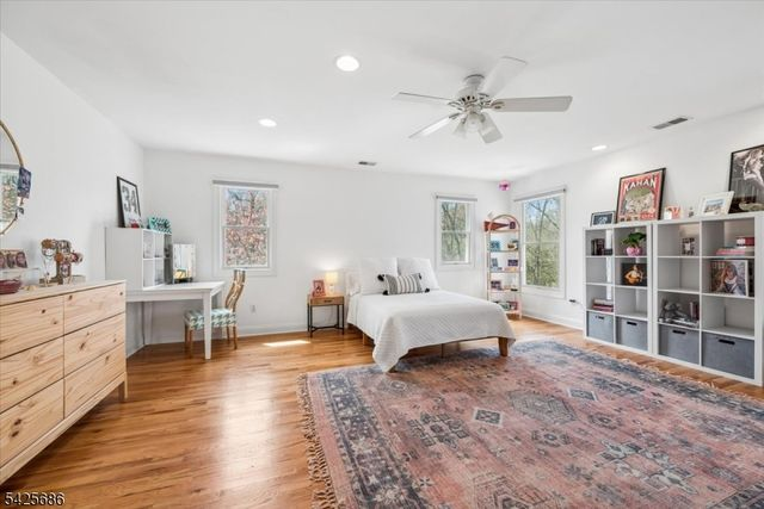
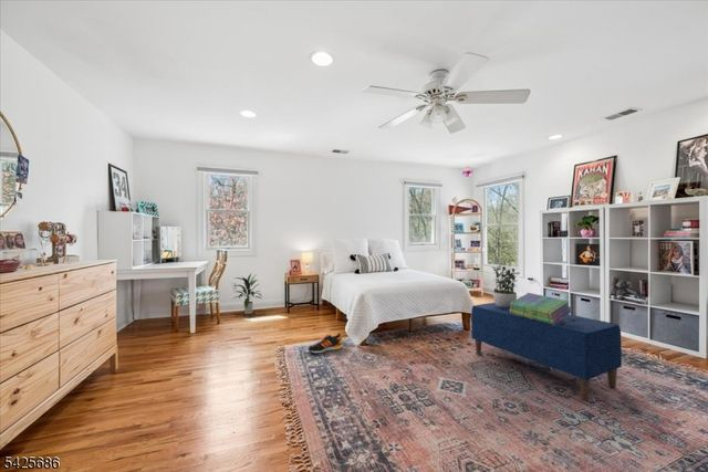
+ bench (537, 340)
+ potted plant (506, 284)
+ shoe (325, 342)
+ stack of books (540, 311)
+ indoor plant (248, 293)
